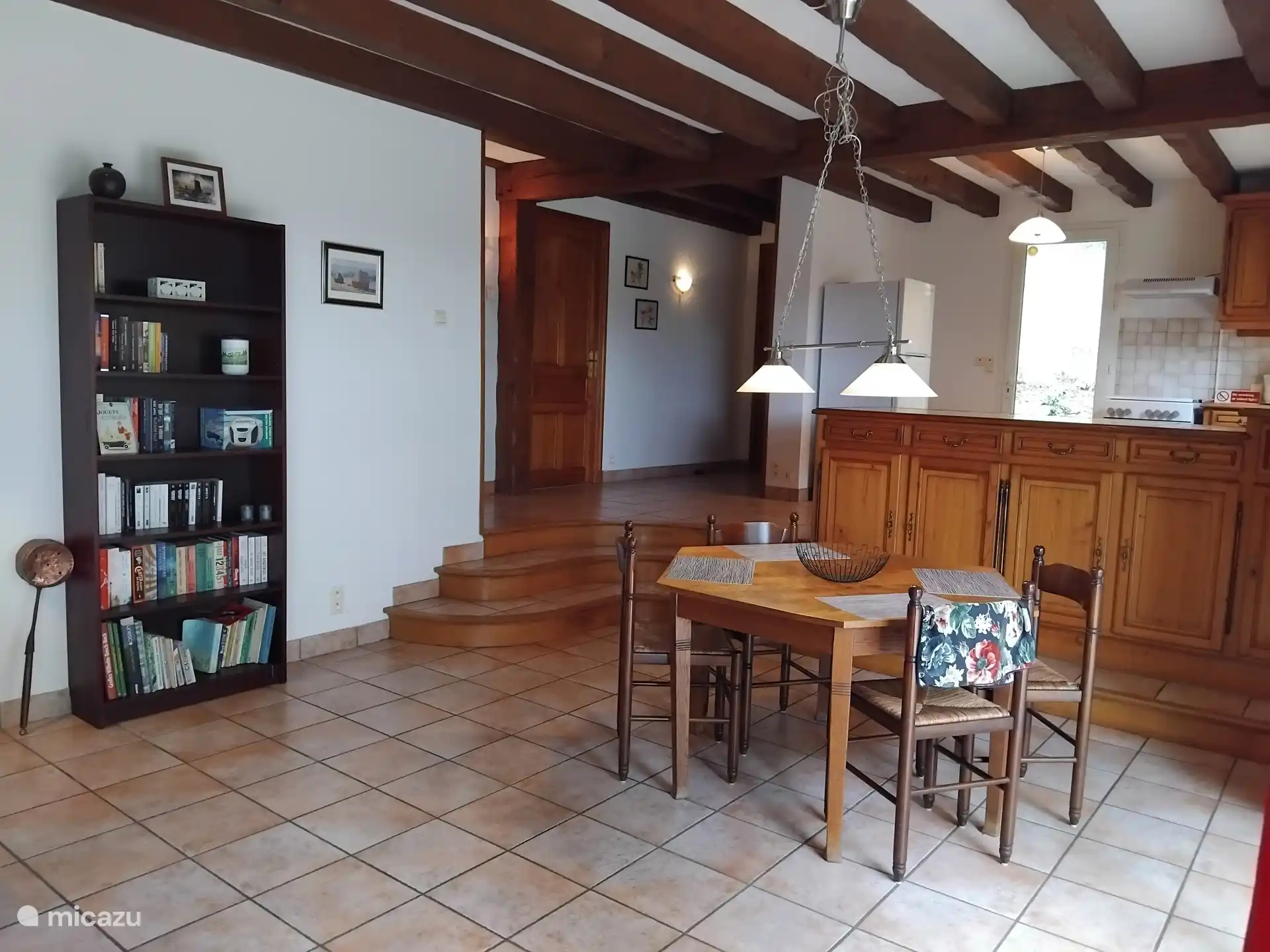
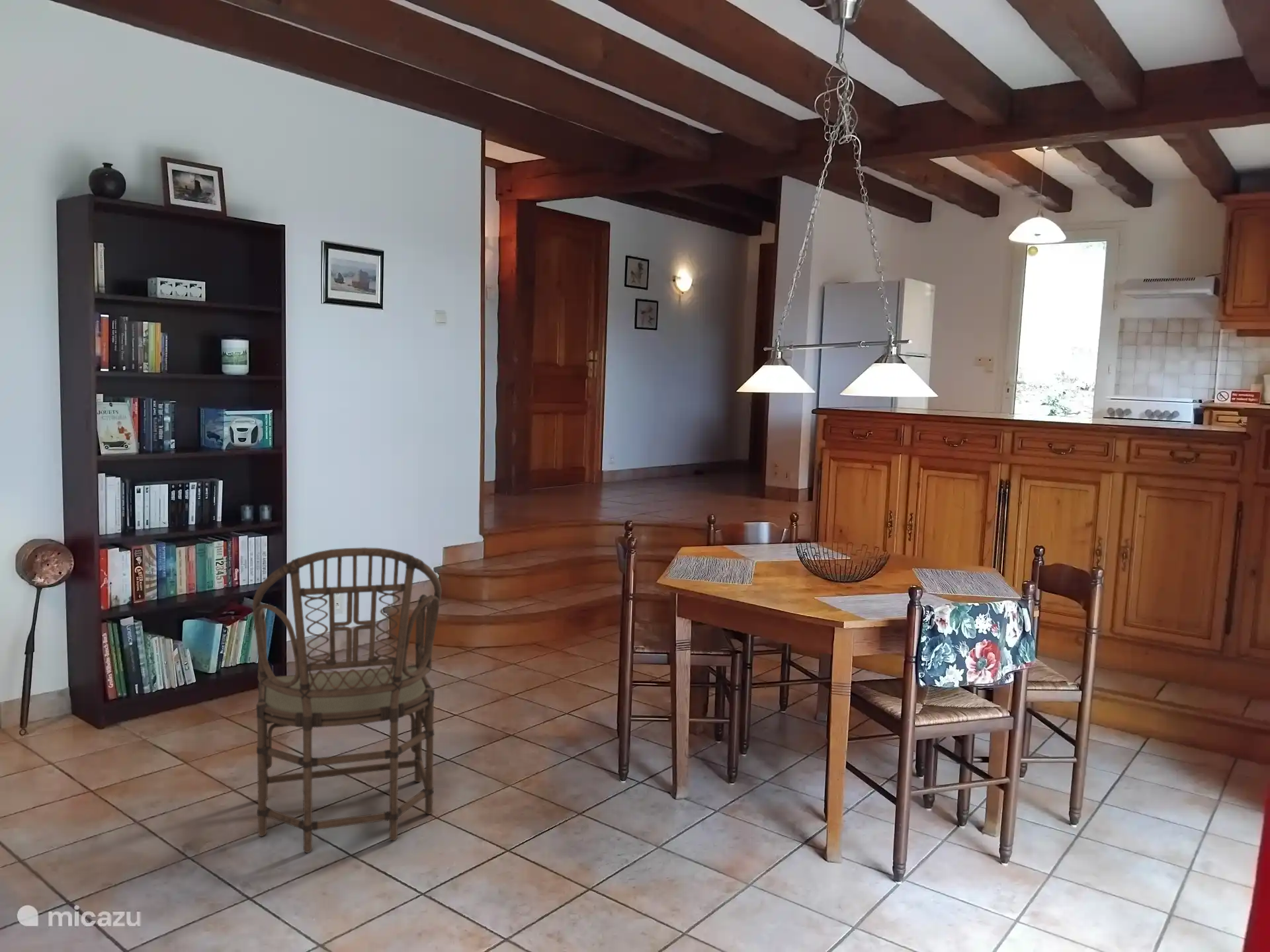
+ armchair (348, 680)
